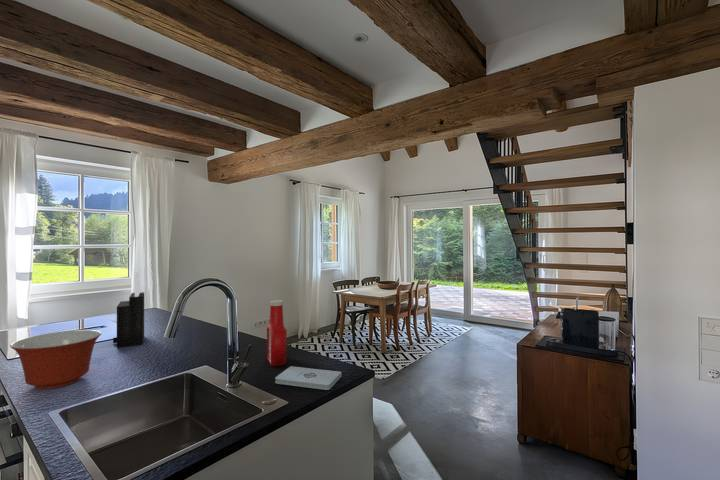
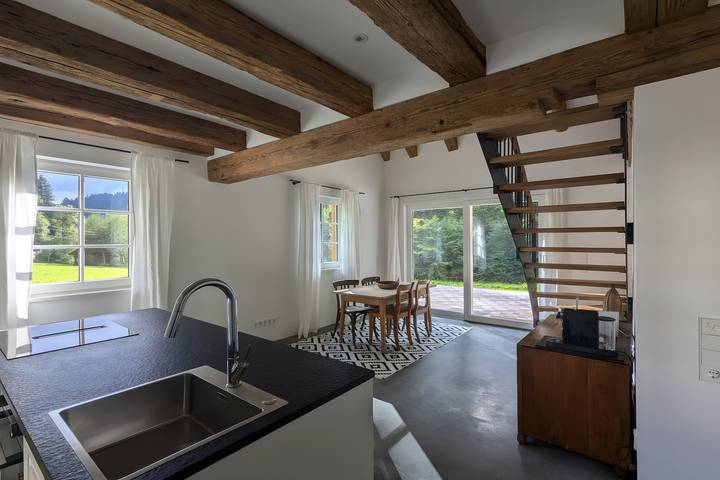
- mixing bowl (58, 360)
- soap bottle (276, 330)
- notepad (308, 377)
- knife block (128, 306)
